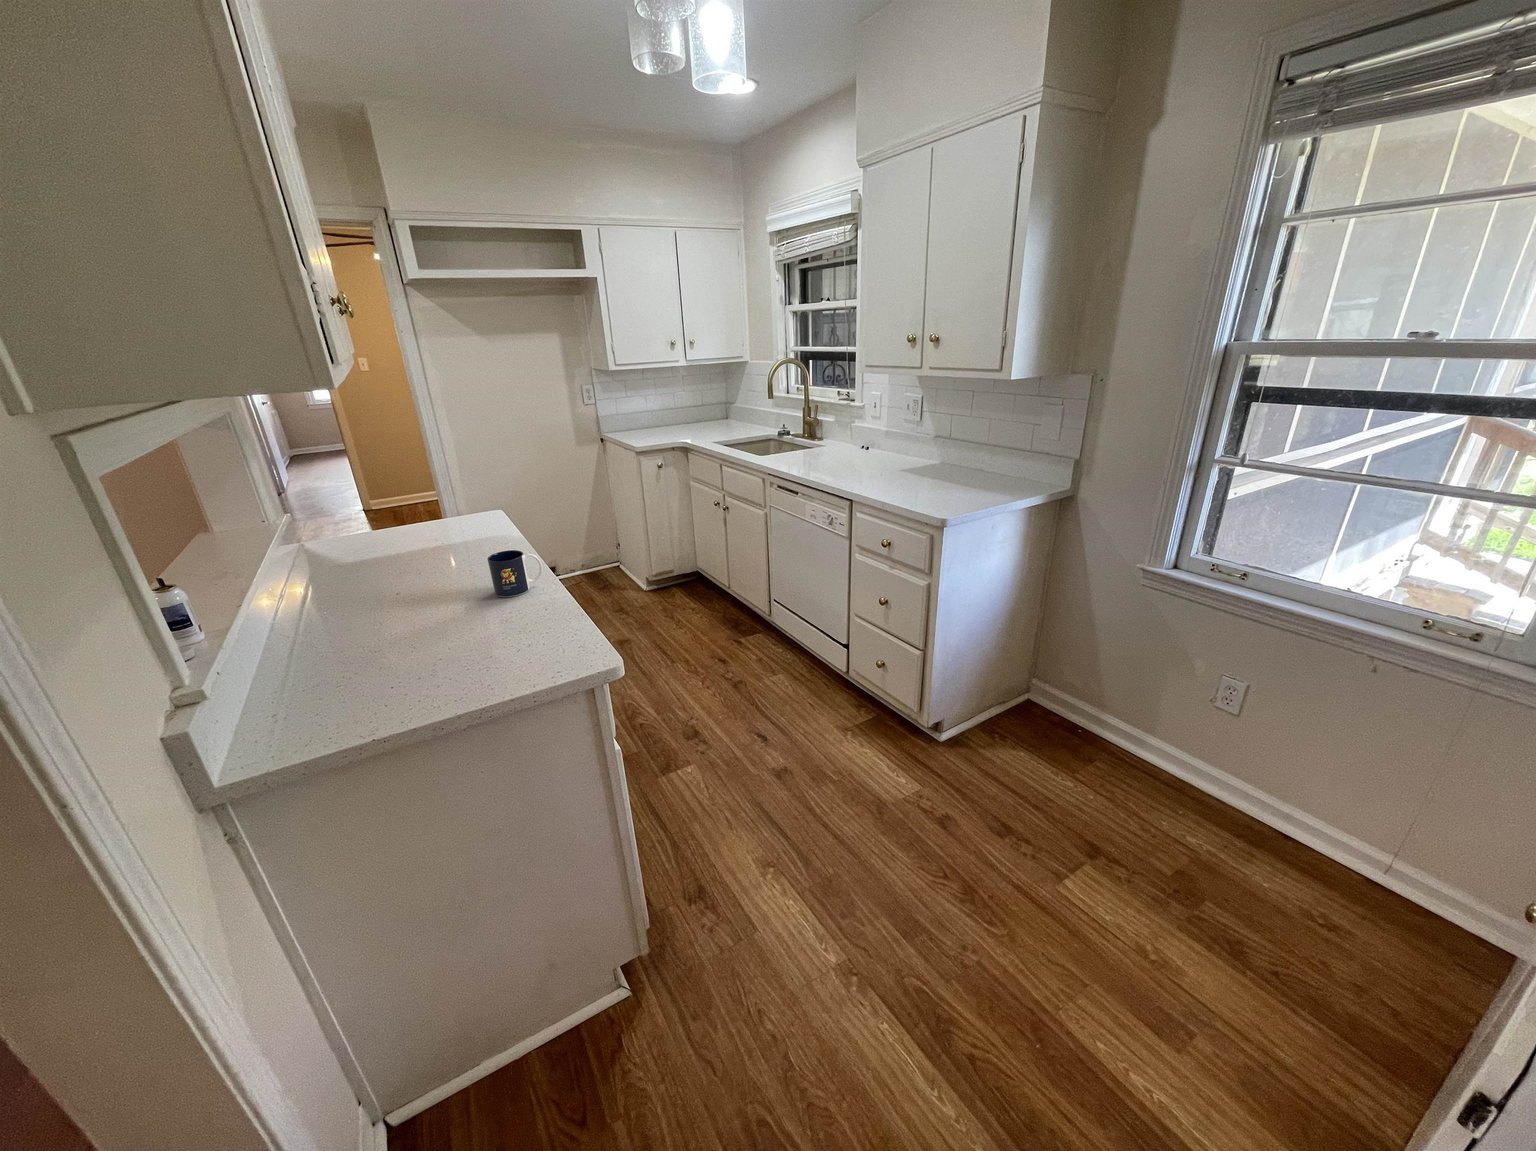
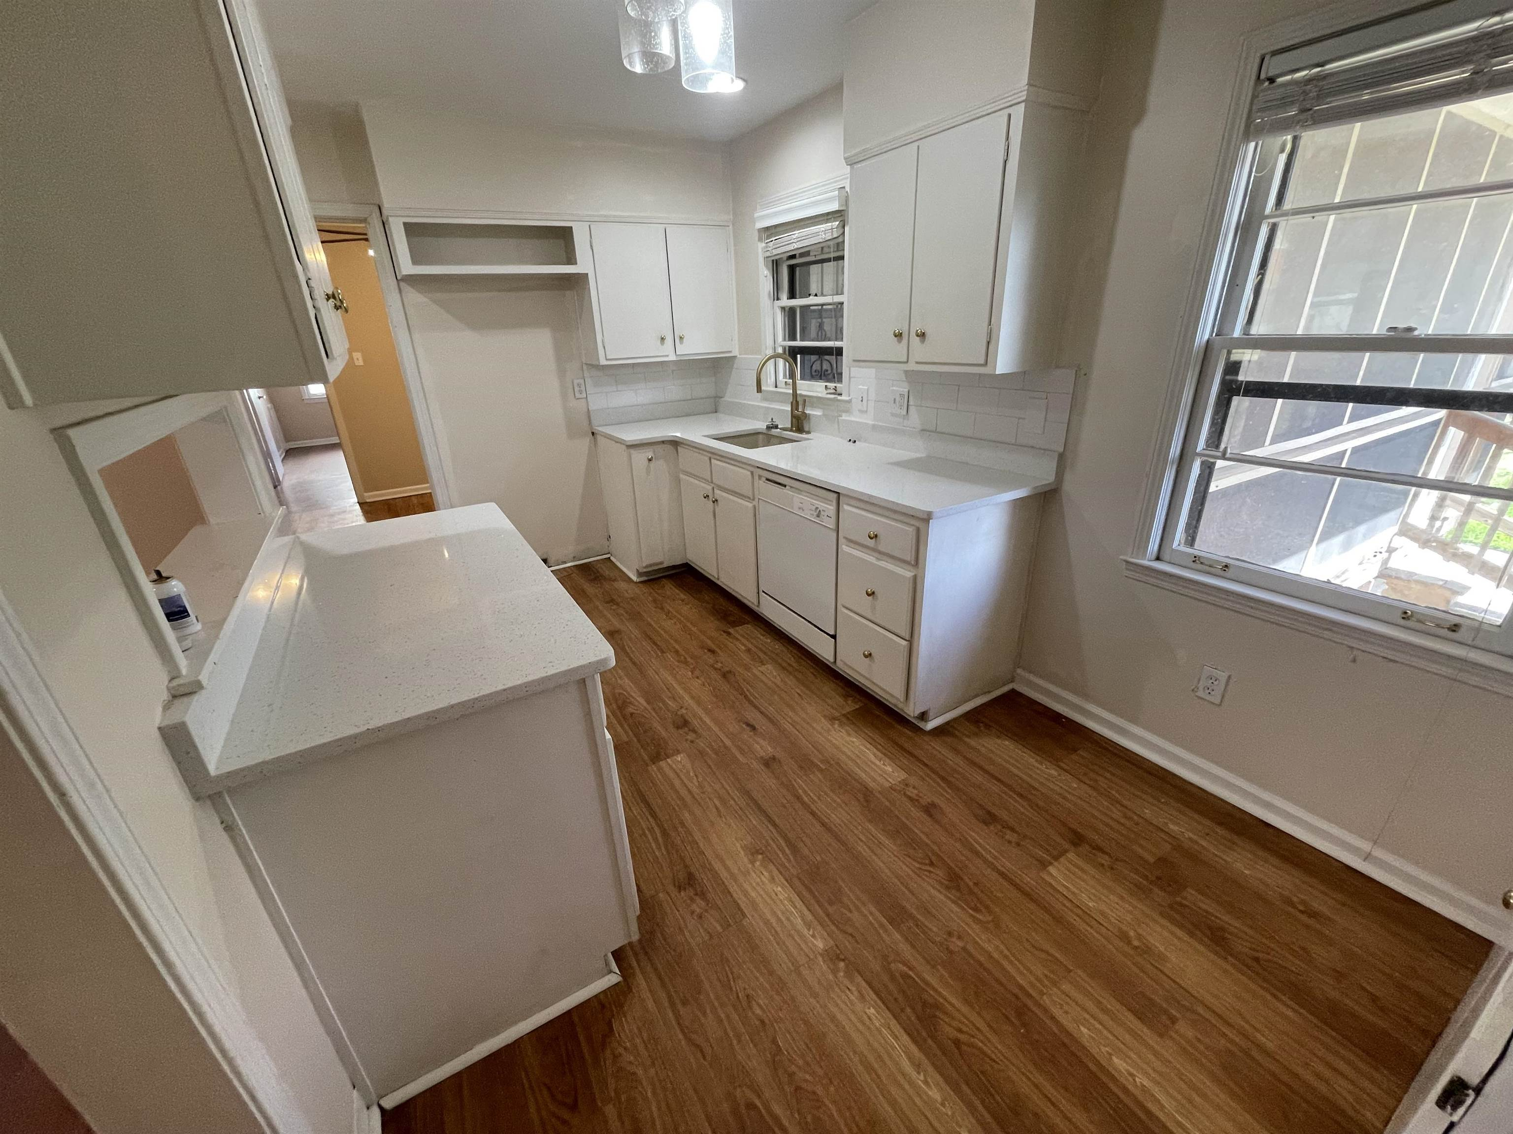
- mug (516, 572)
